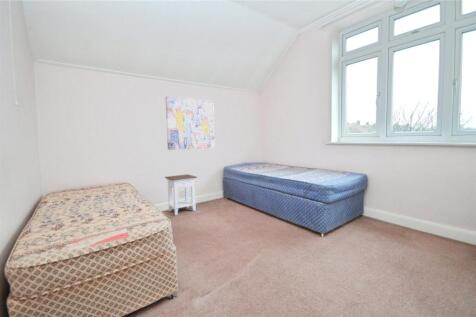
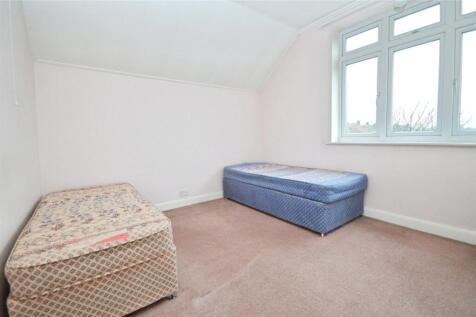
- wall art (191, 124)
- nightstand (185, 193)
